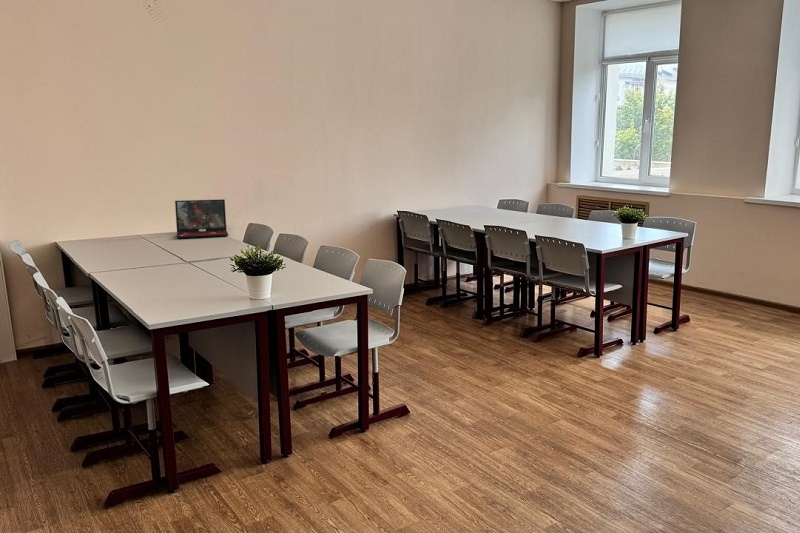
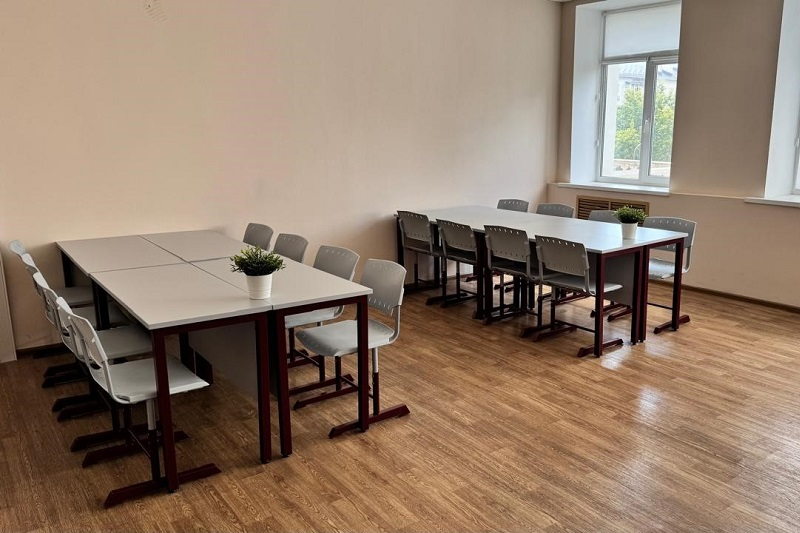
- laptop (201, 218)
